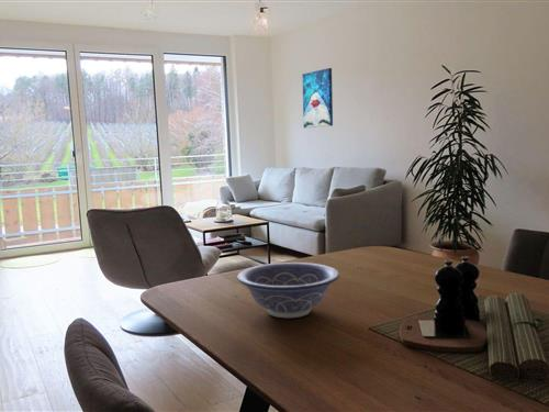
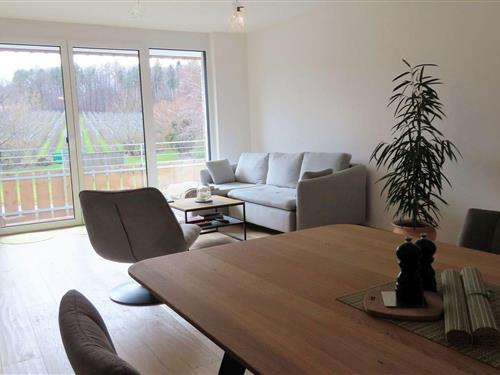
- wall art (316, 99)
- decorative bowl (288, 292)
